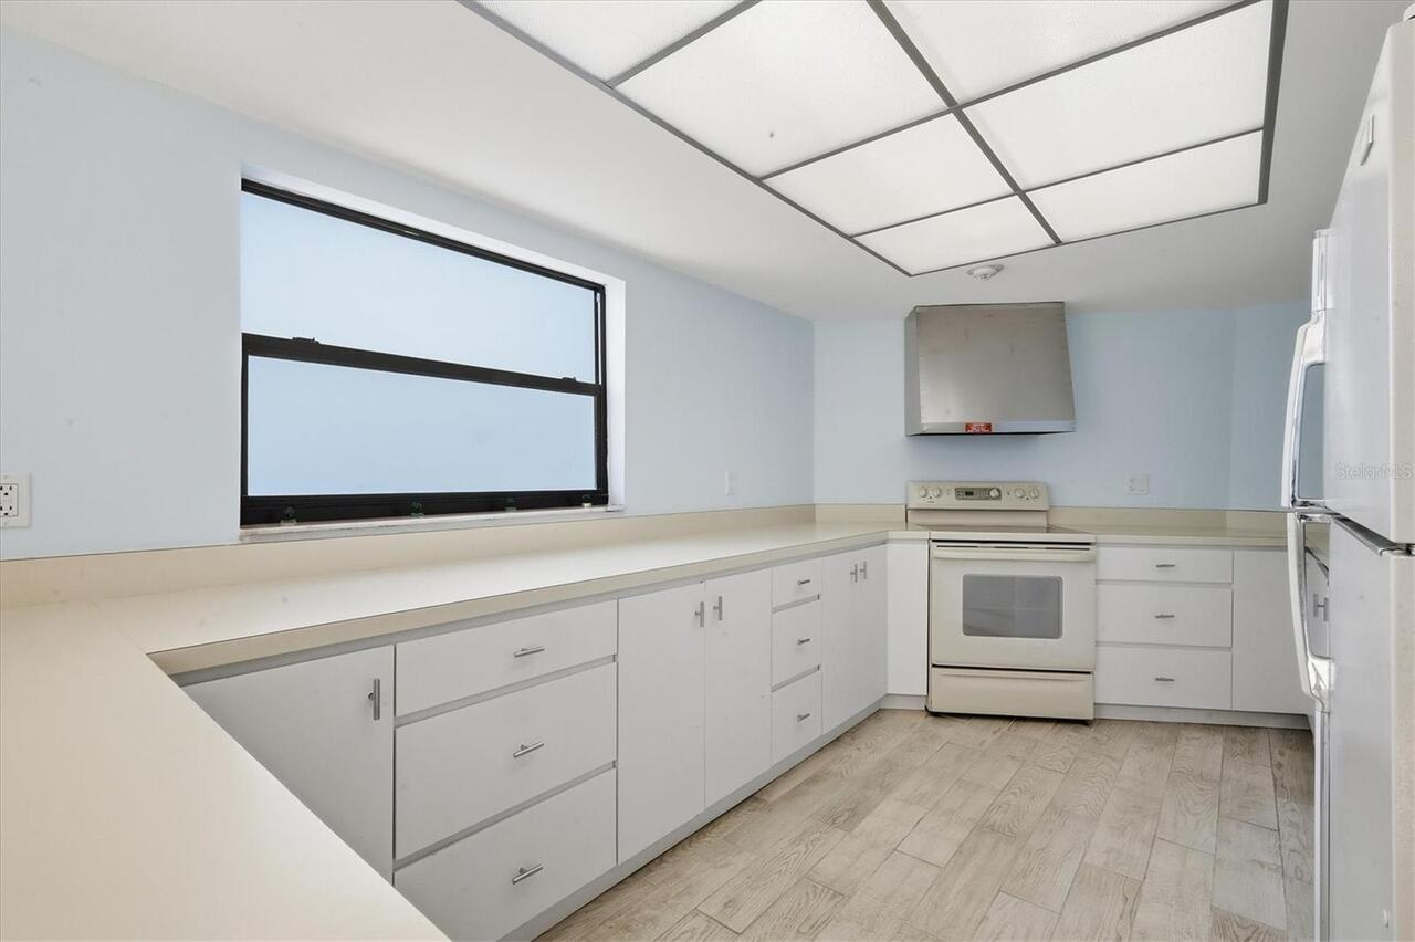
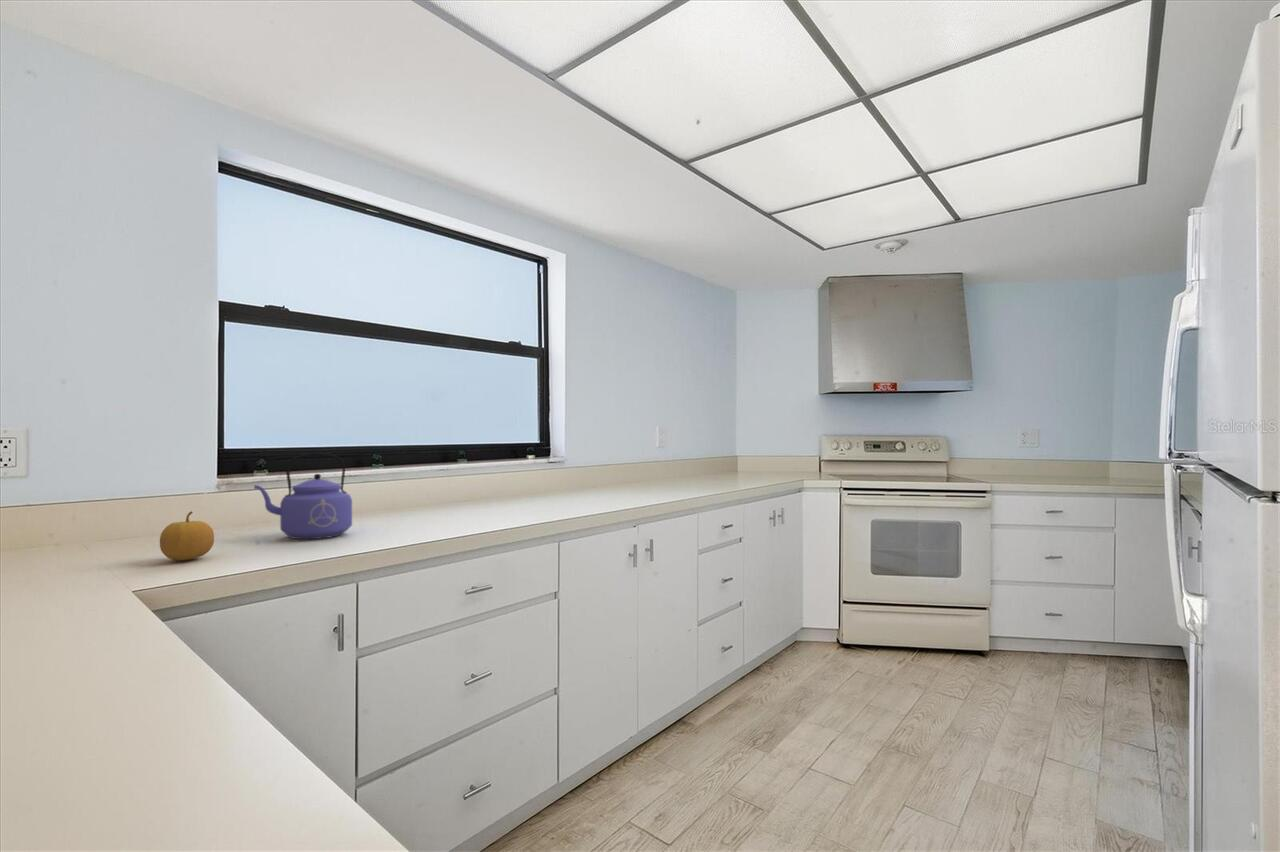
+ fruit (187, 535)
+ kettle (304, 494)
